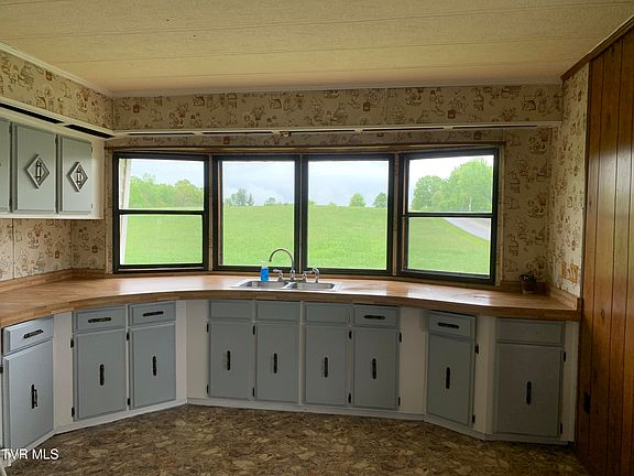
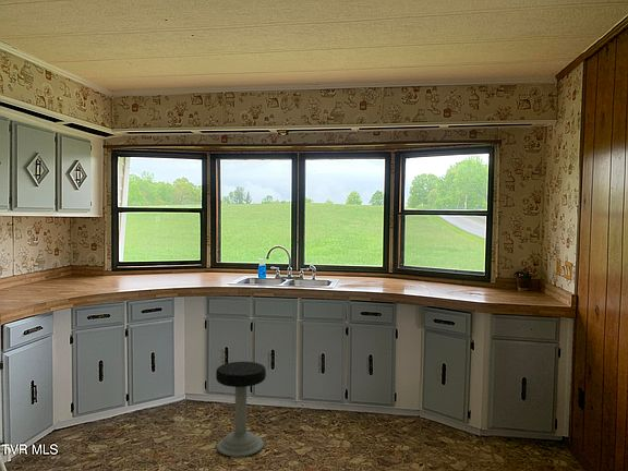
+ stool (240, 407)
